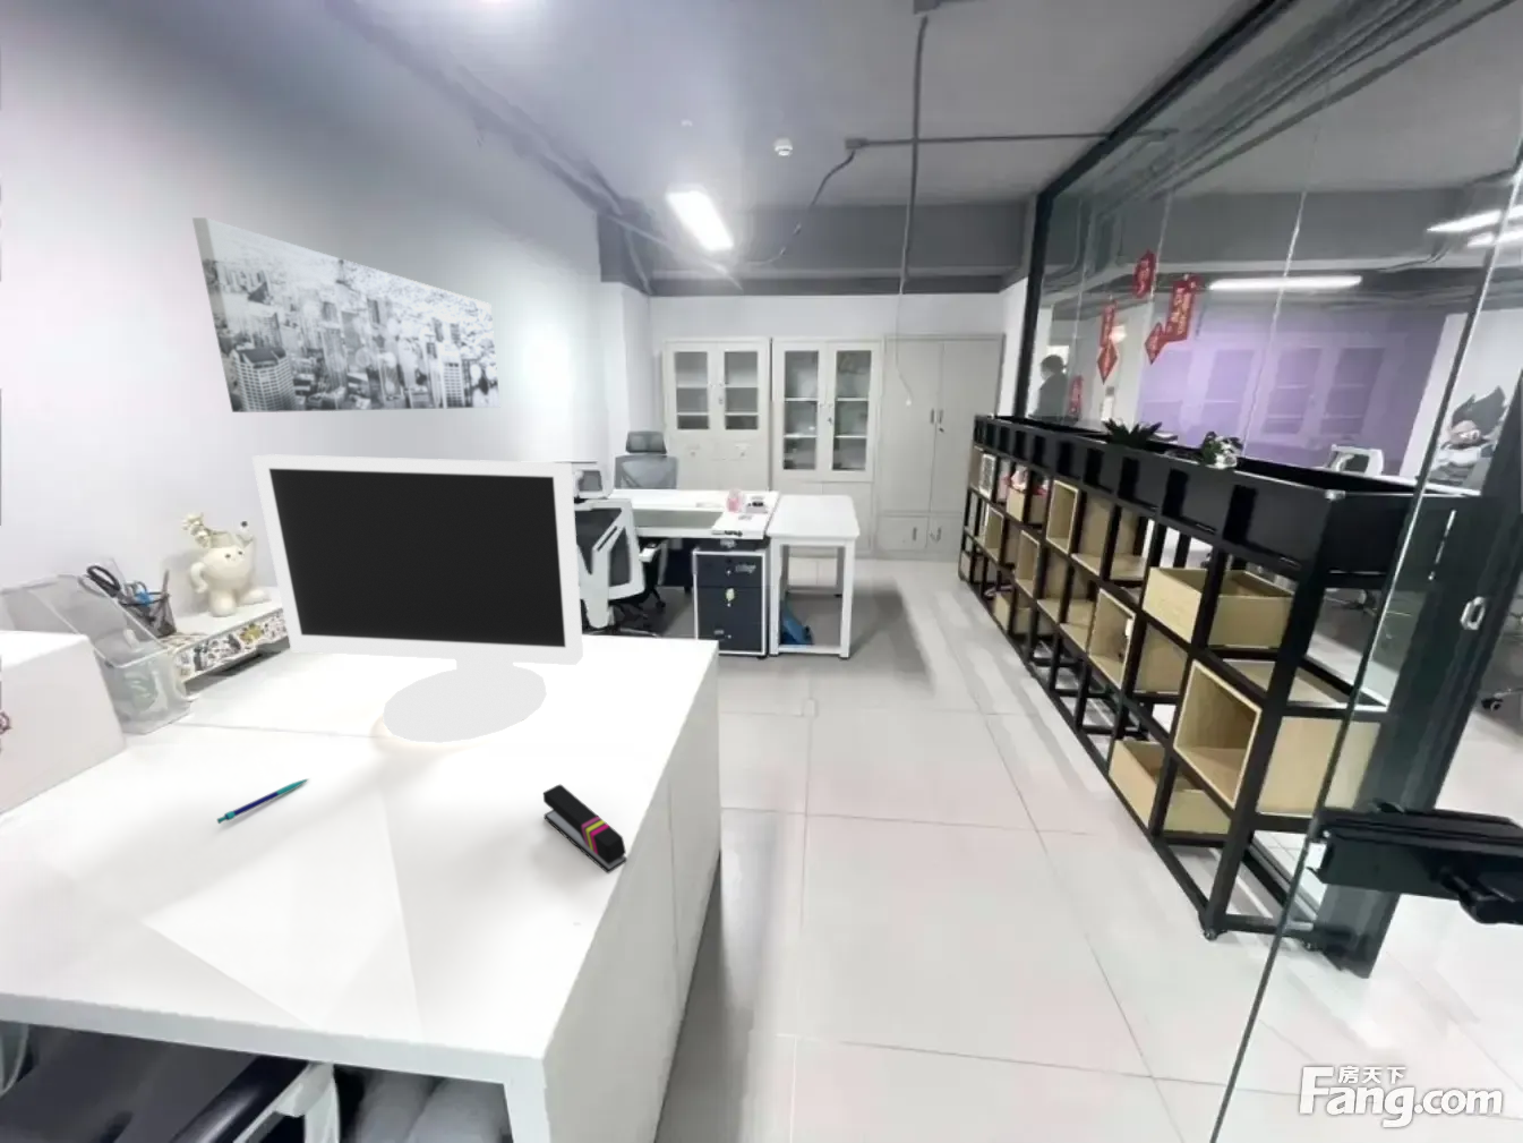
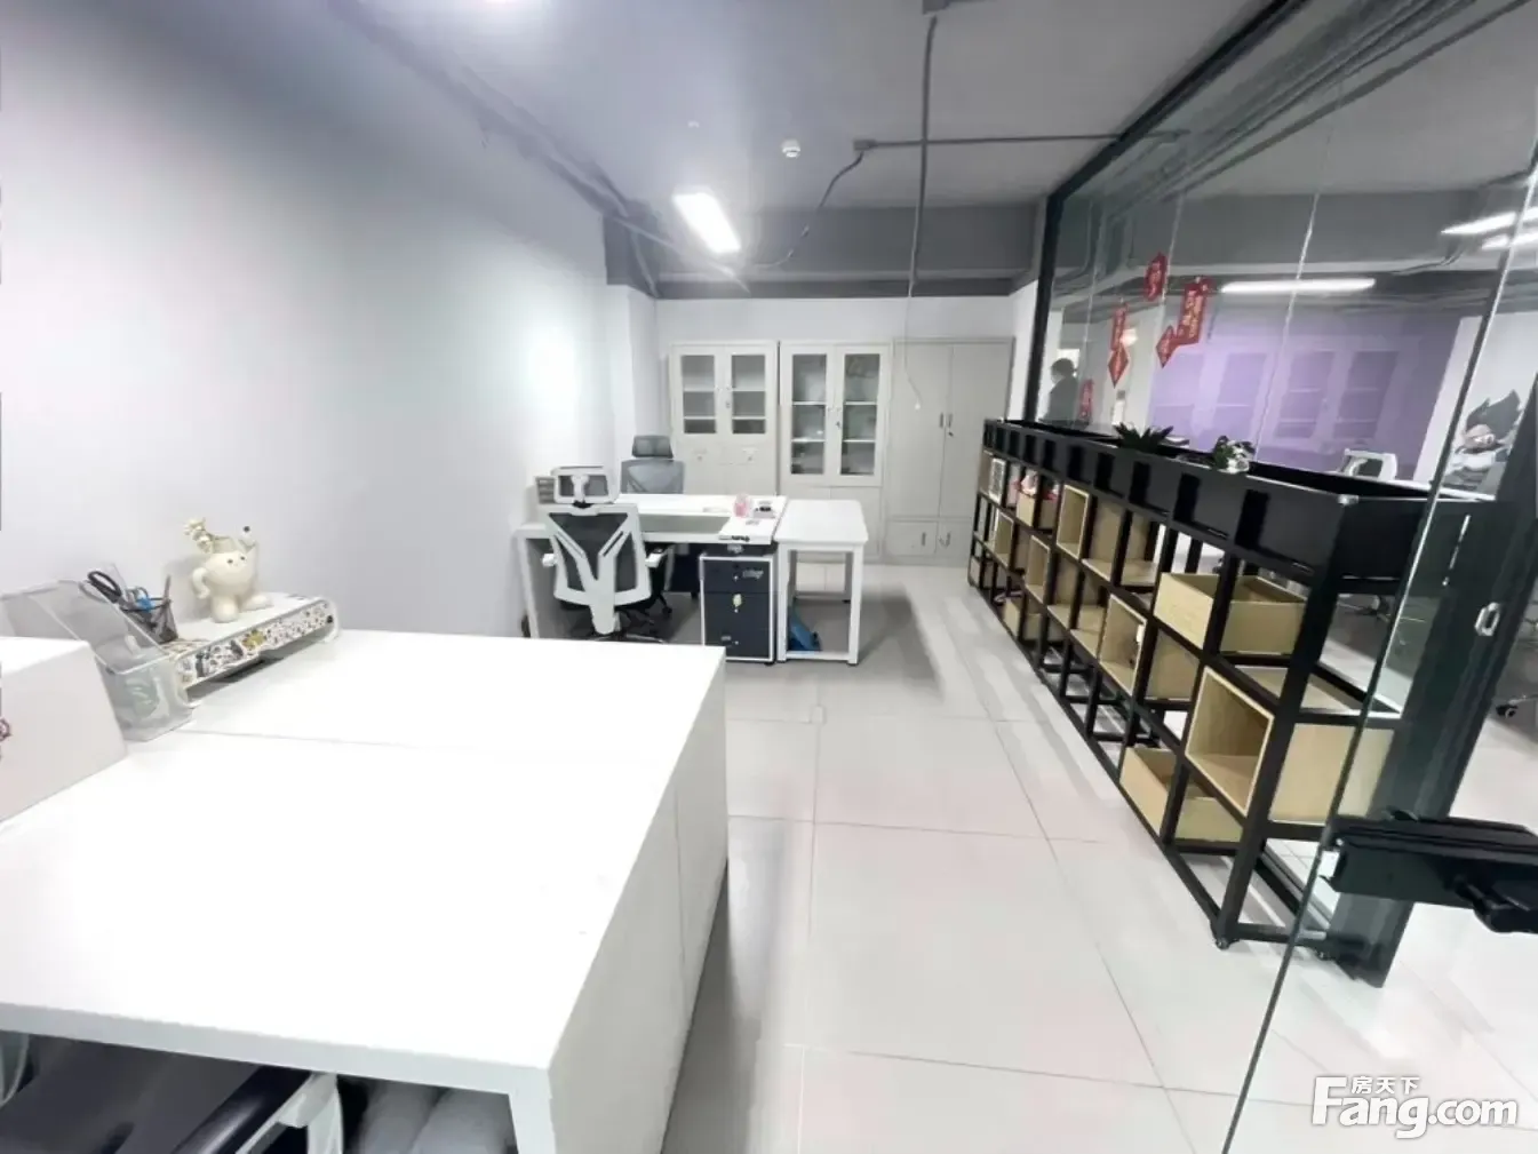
- pen (266, 797)
- monitor (456, 586)
- wall art (395, 343)
- stapler (582, 825)
